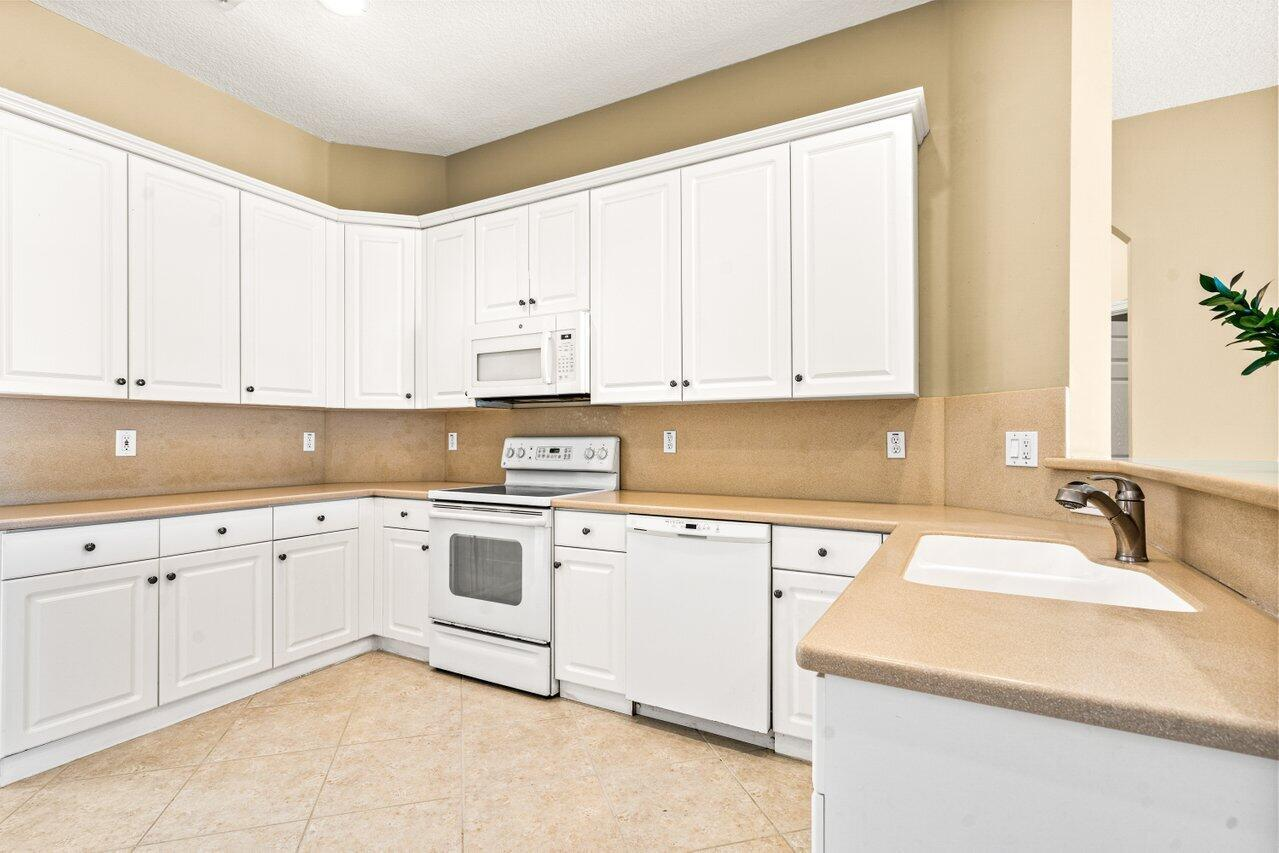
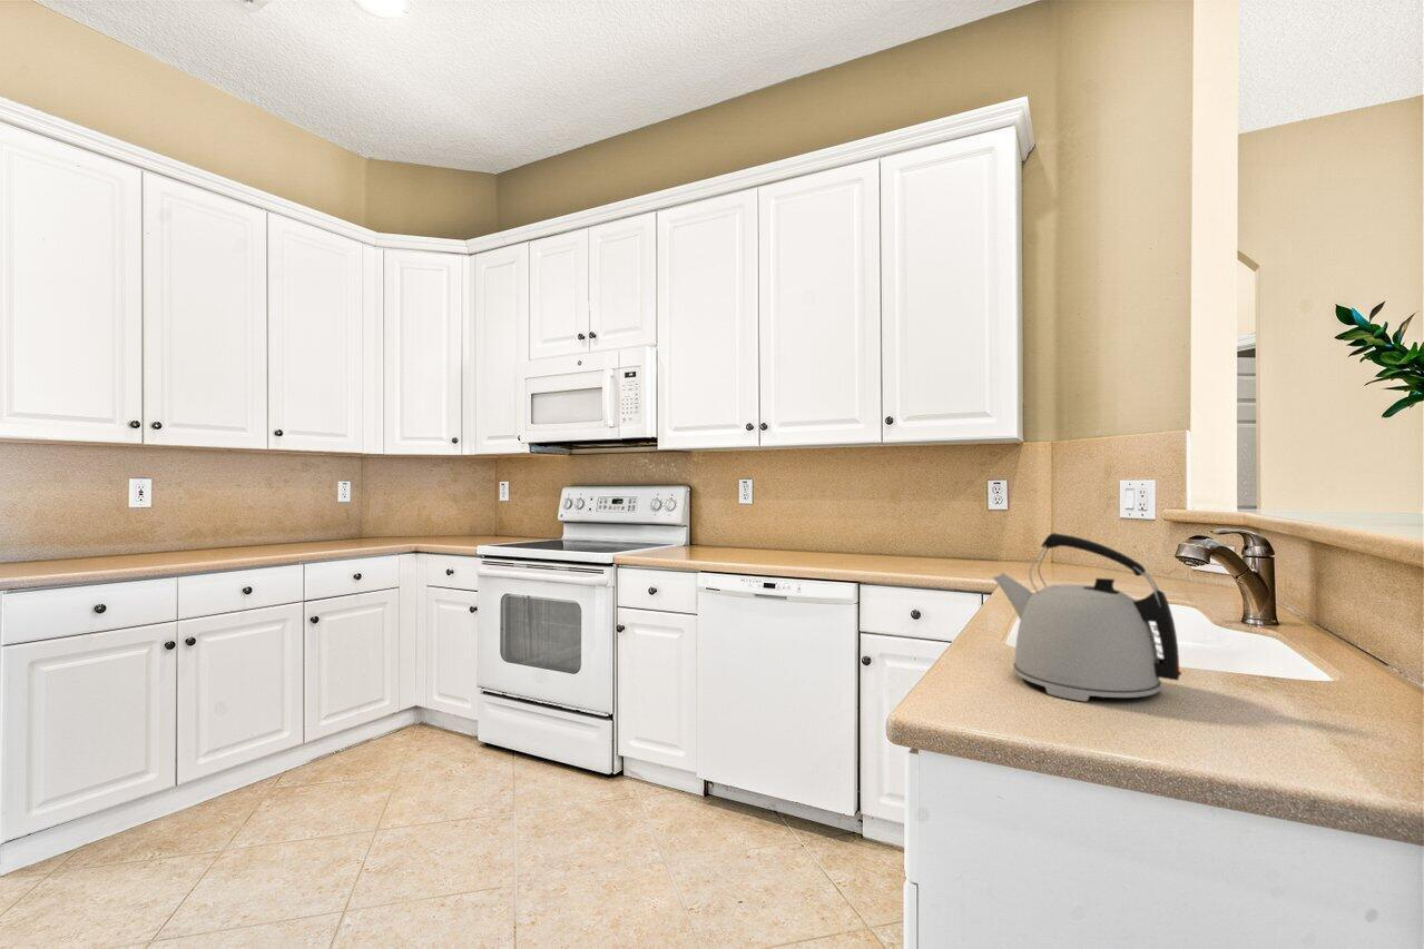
+ kettle (1079, 607)
